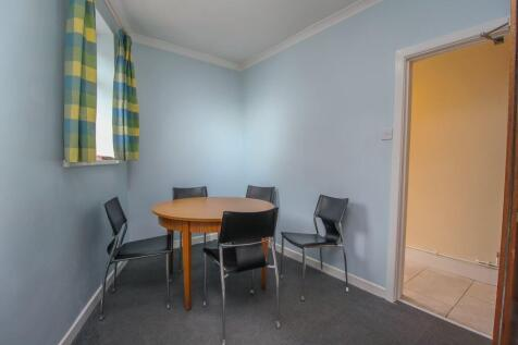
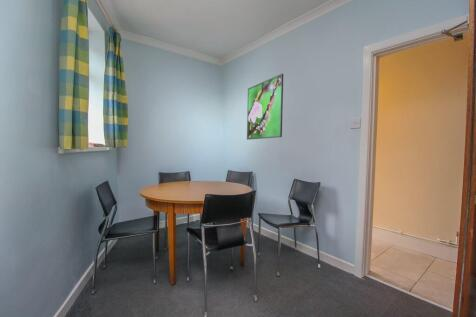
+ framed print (263, 110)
